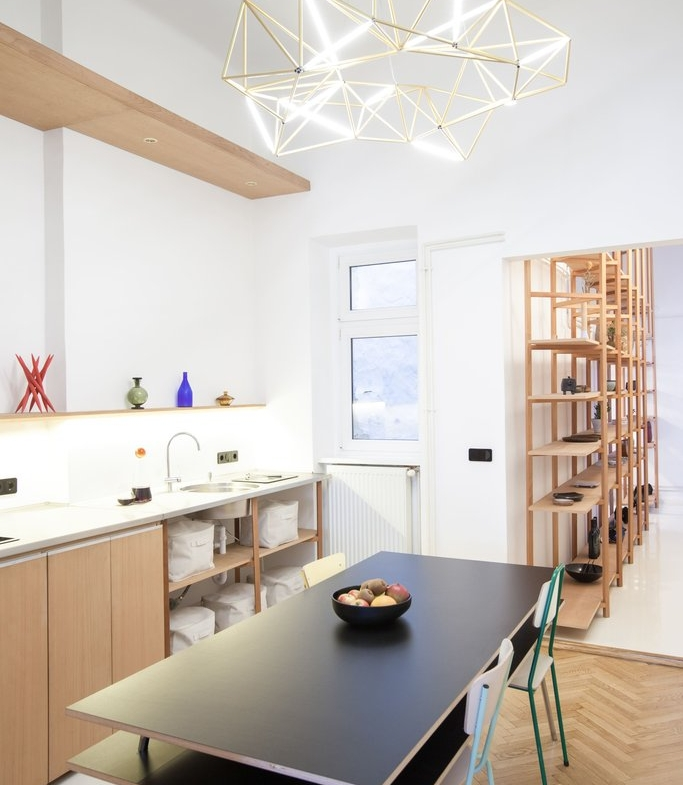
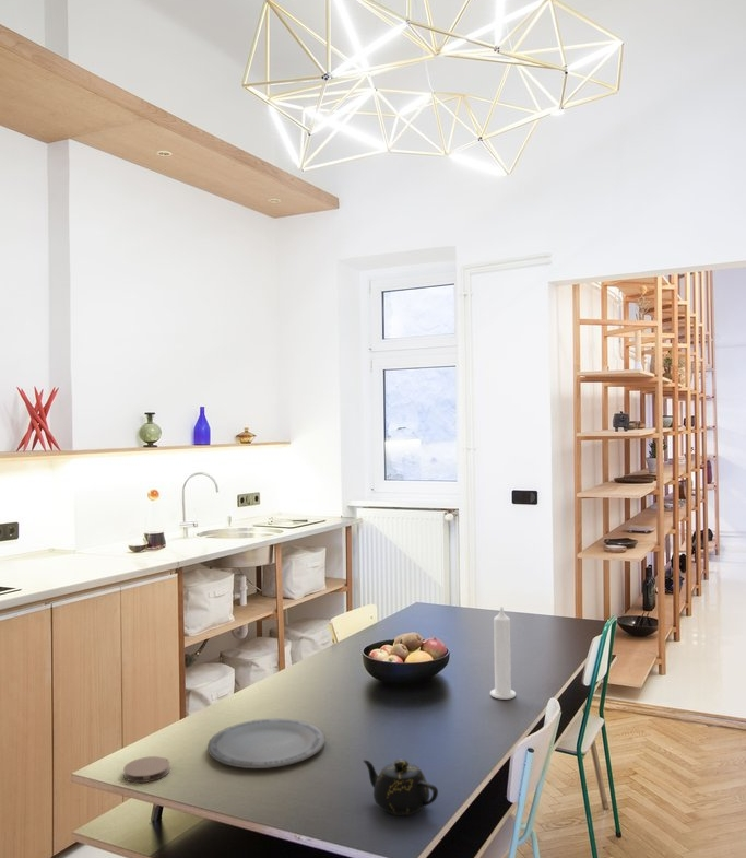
+ coaster (146, 768)
+ candle (501, 650)
+ plate (267, 743)
+ teapot (399, 783)
